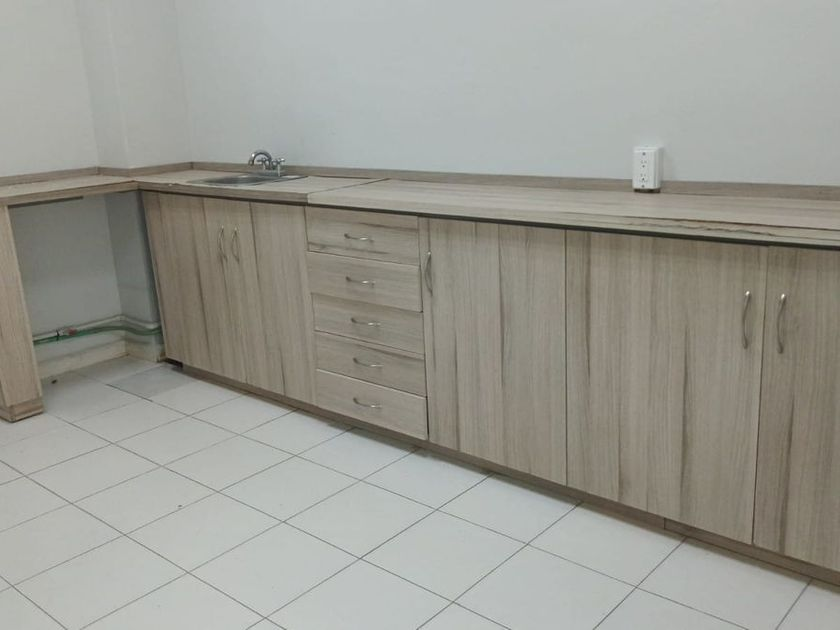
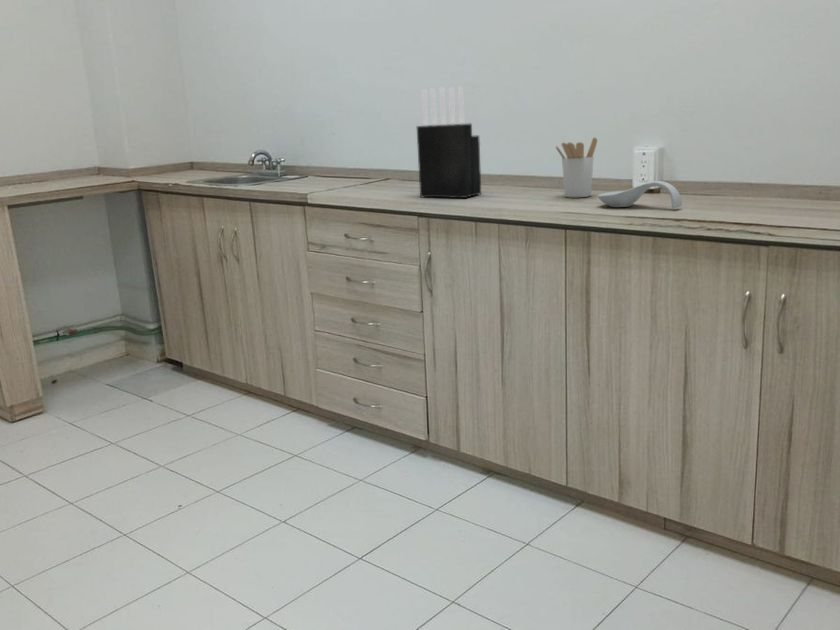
+ spoon rest (638, 193)
+ utensil holder (576, 167)
+ knife block (450, 142)
